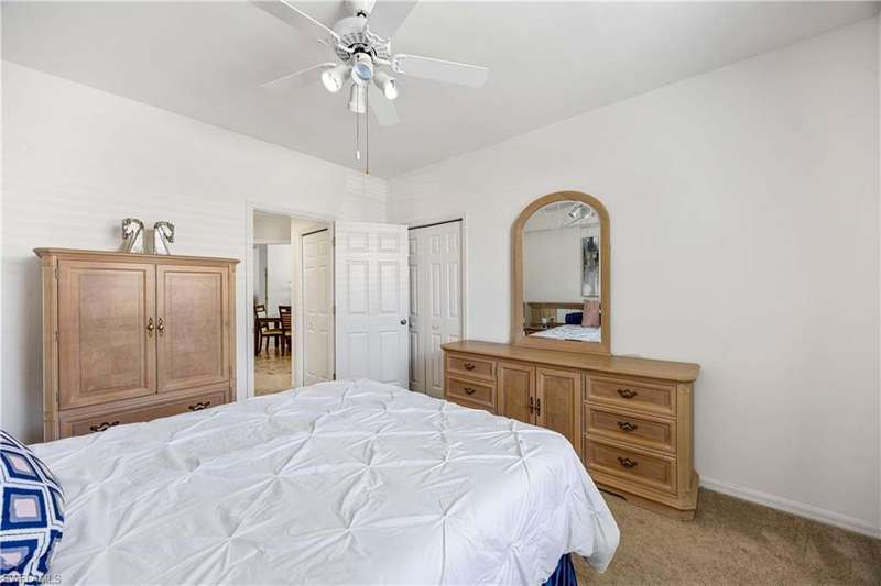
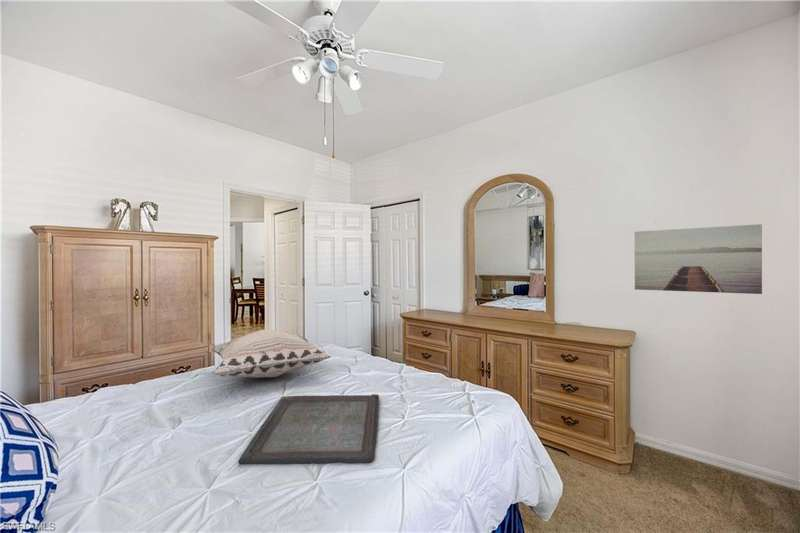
+ decorative pillow (268, 352)
+ serving tray (319, 422)
+ wall art (692, 259)
